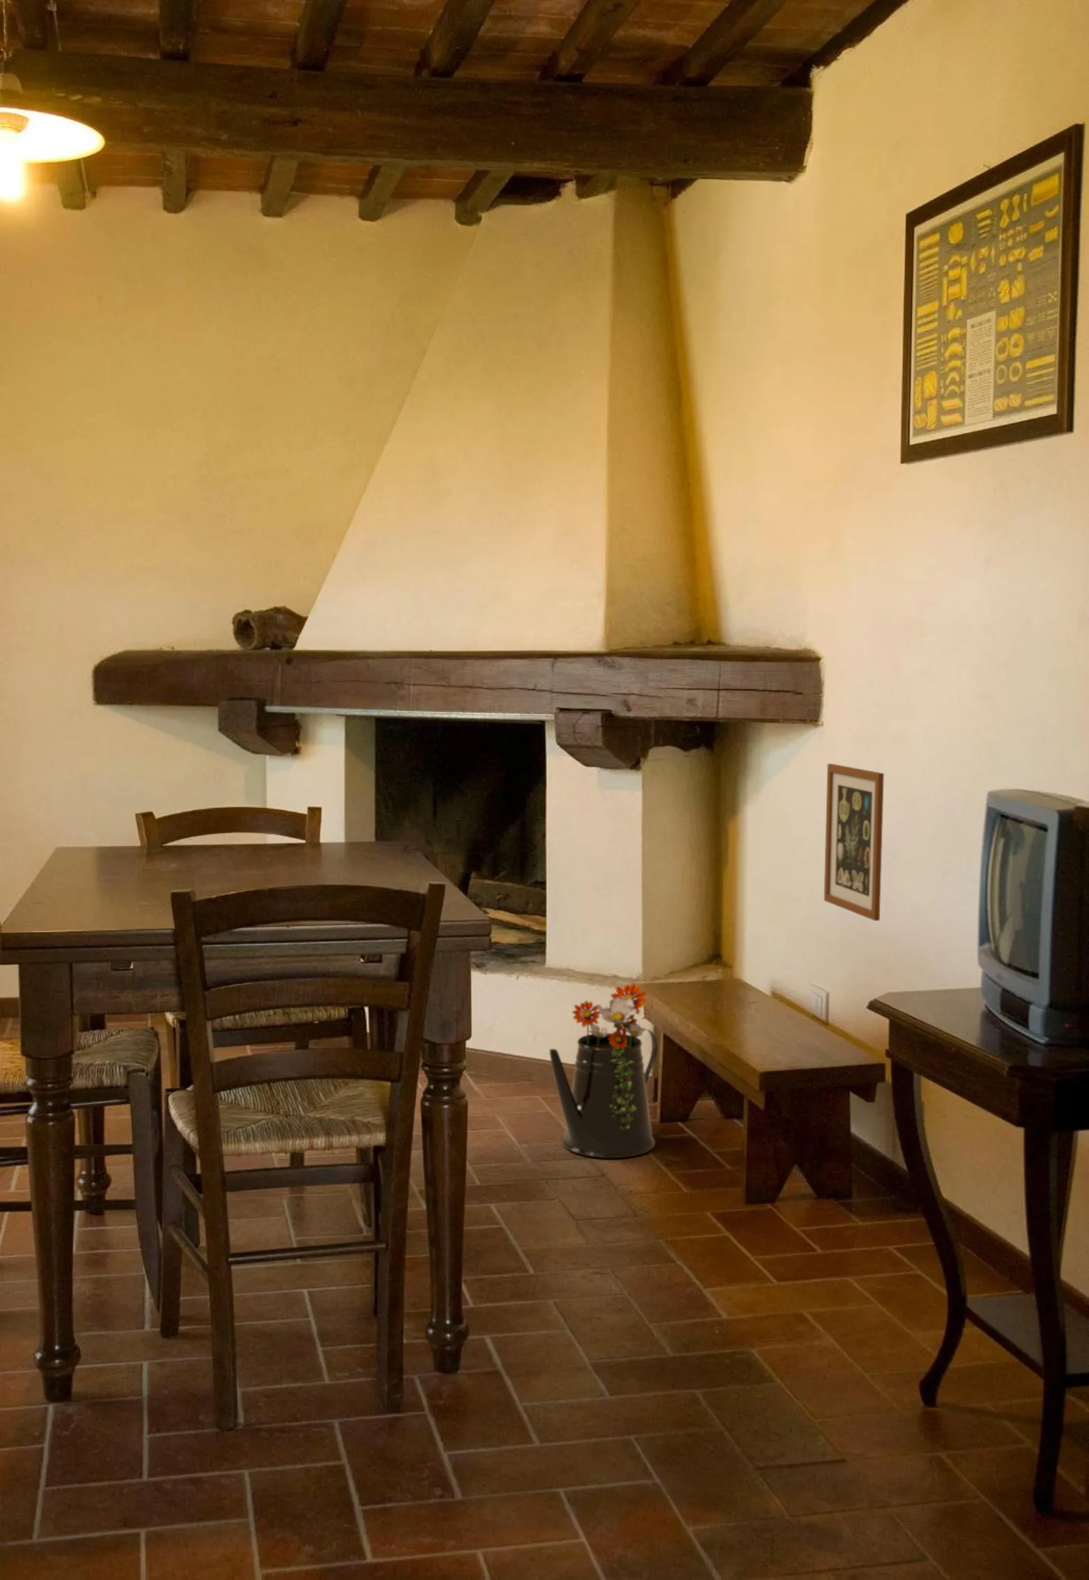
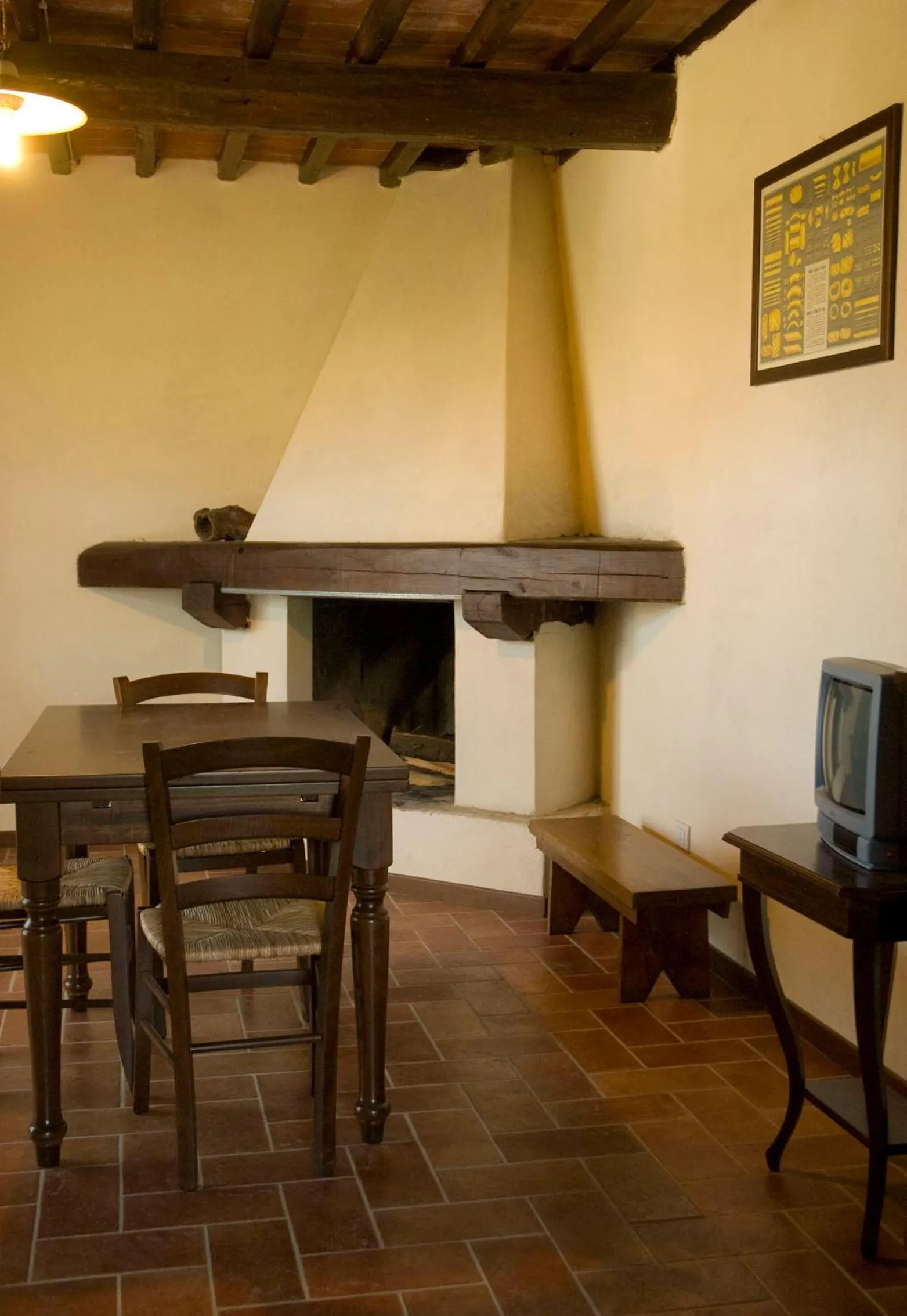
- wall art (852, 839)
- watering can (608, 1066)
